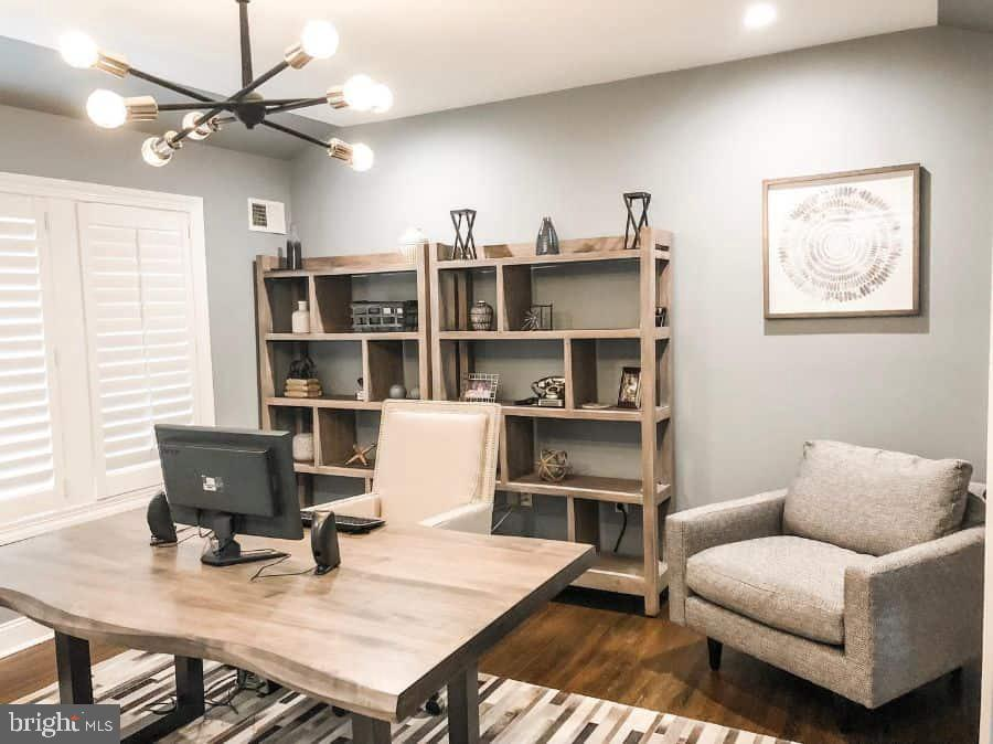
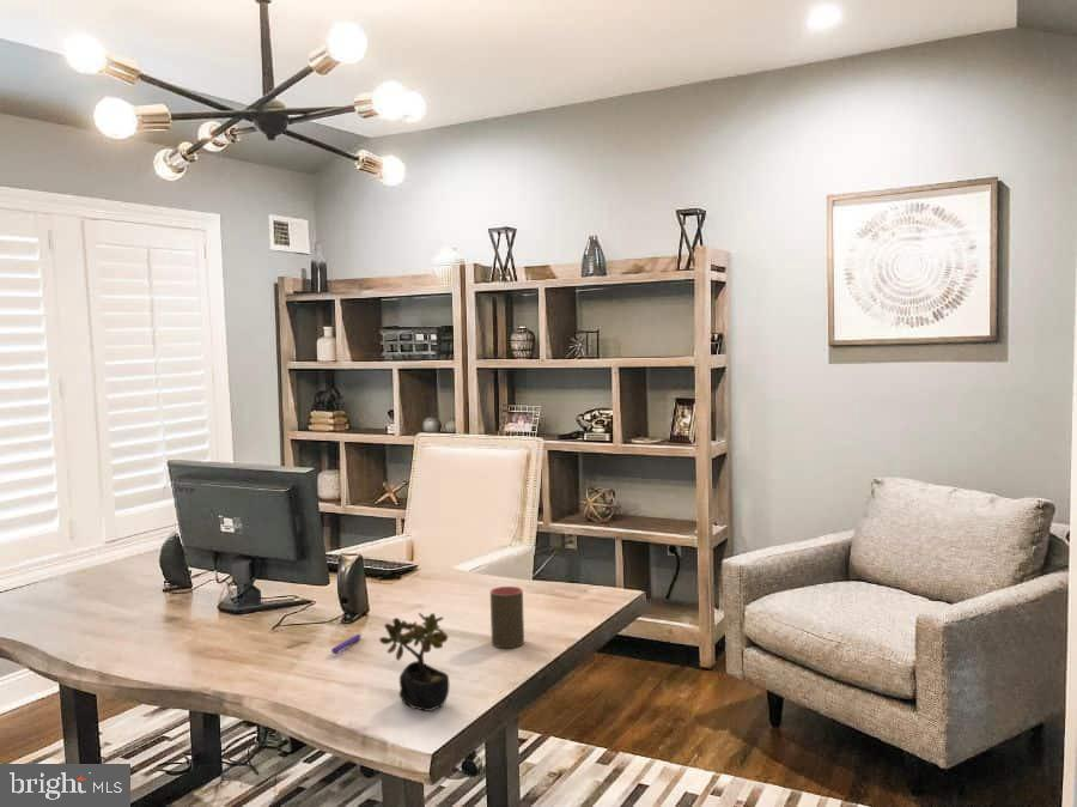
+ cup (506, 617)
+ pen (347, 642)
+ succulent plant (420, 657)
